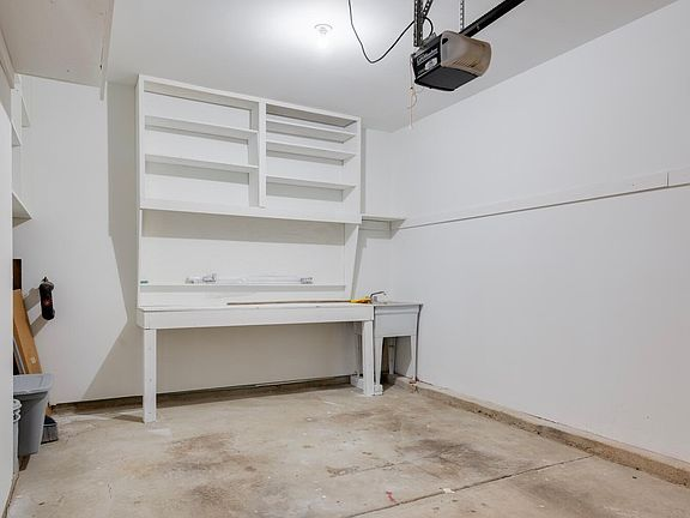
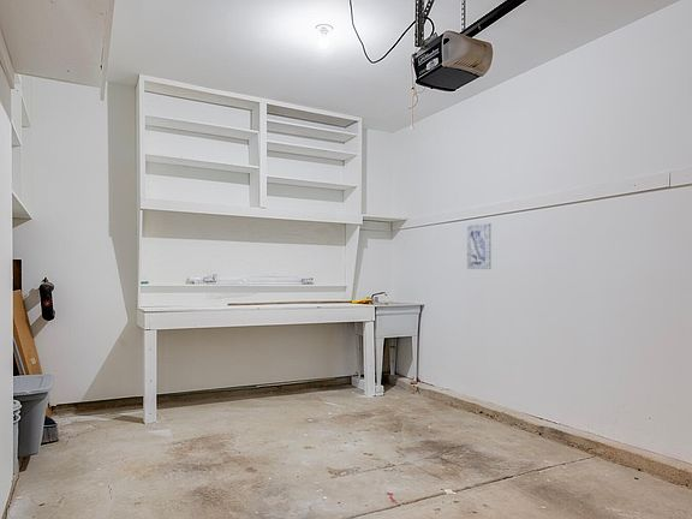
+ wall art (478, 246)
